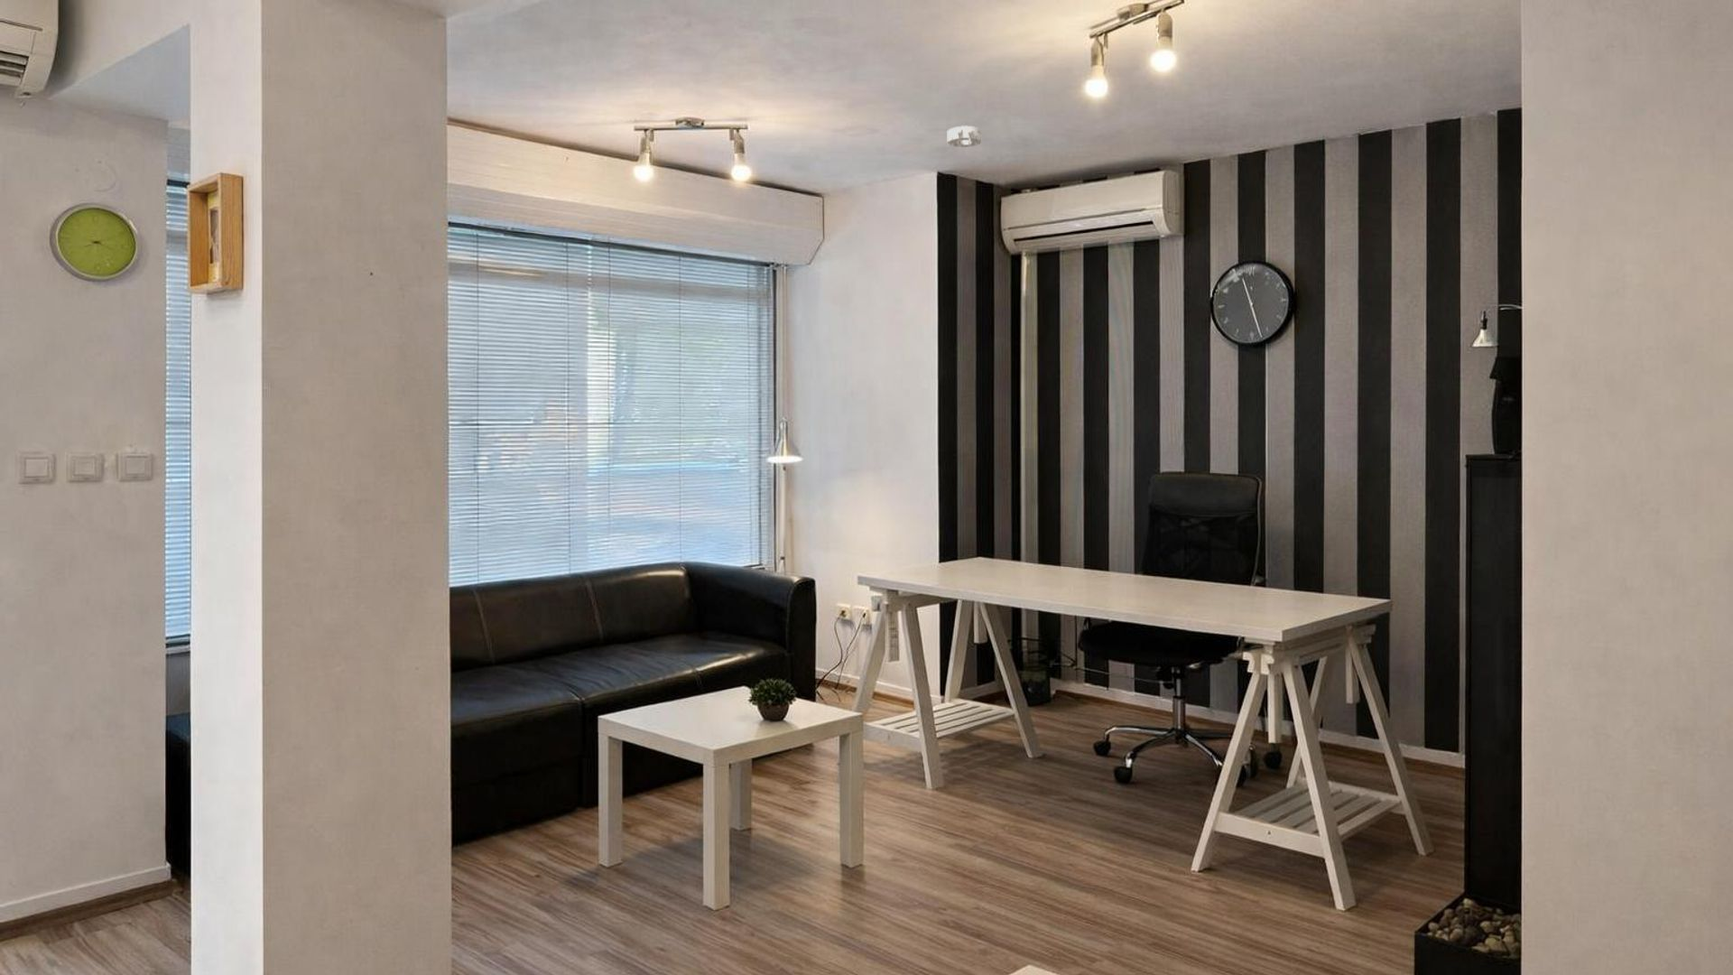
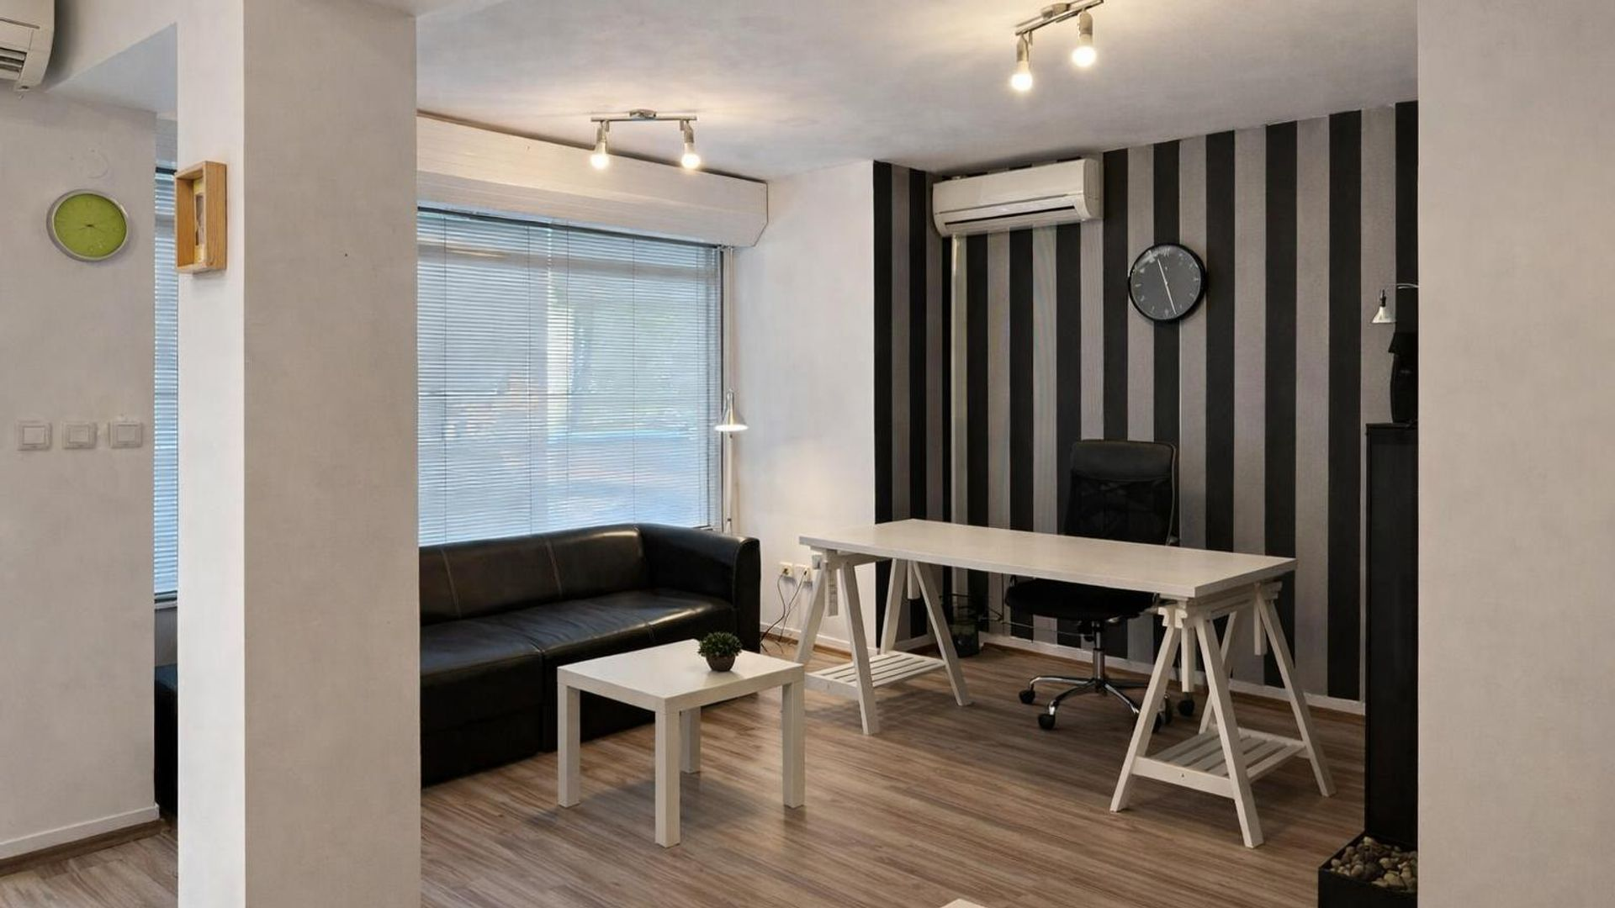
- smoke detector (964, 136)
